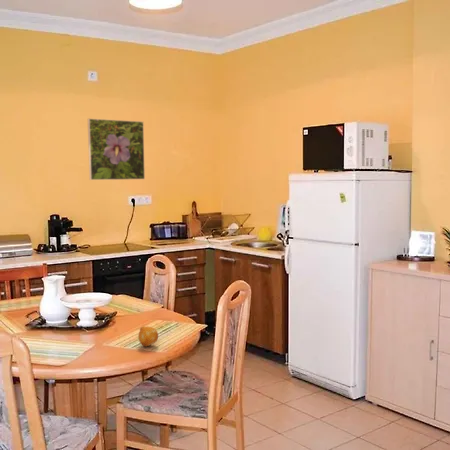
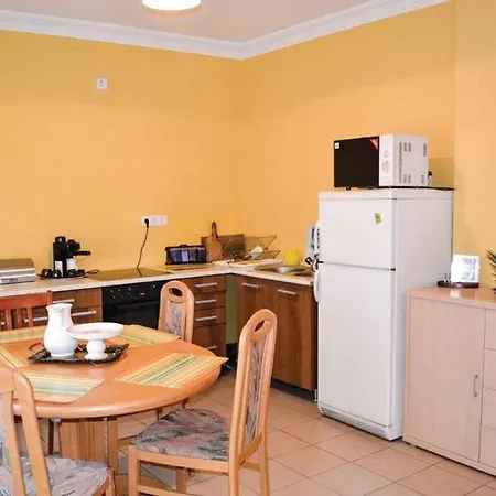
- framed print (117, 150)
- fruit (148, 336)
